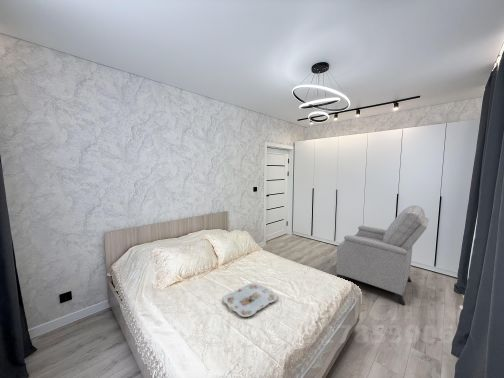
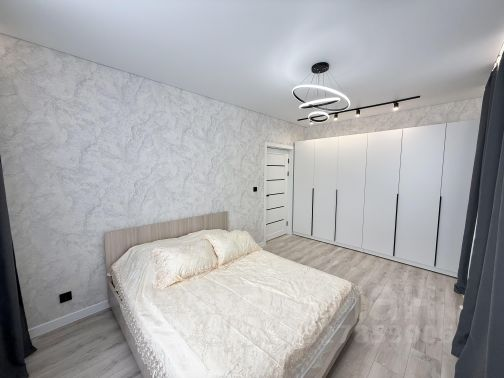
- chair (379, 244)
- serving tray (250, 298)
